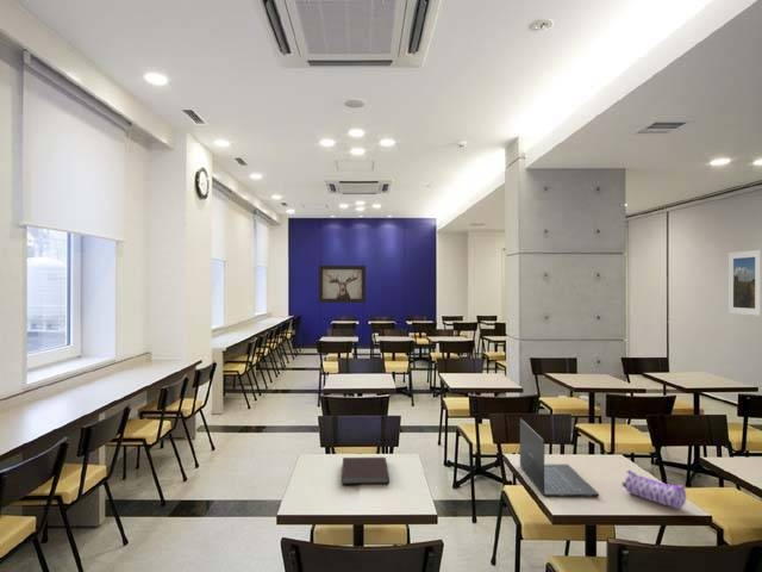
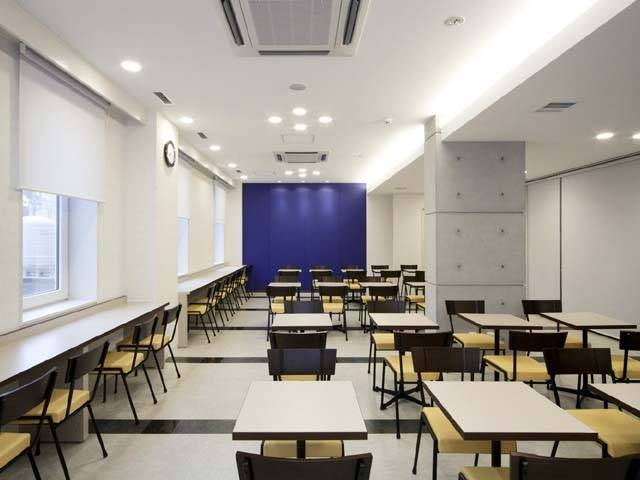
- pencil case (654, 489)
- wall art (342, 284)
- laptop (556, 465)
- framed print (744, 282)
- notebook (364, 470)
